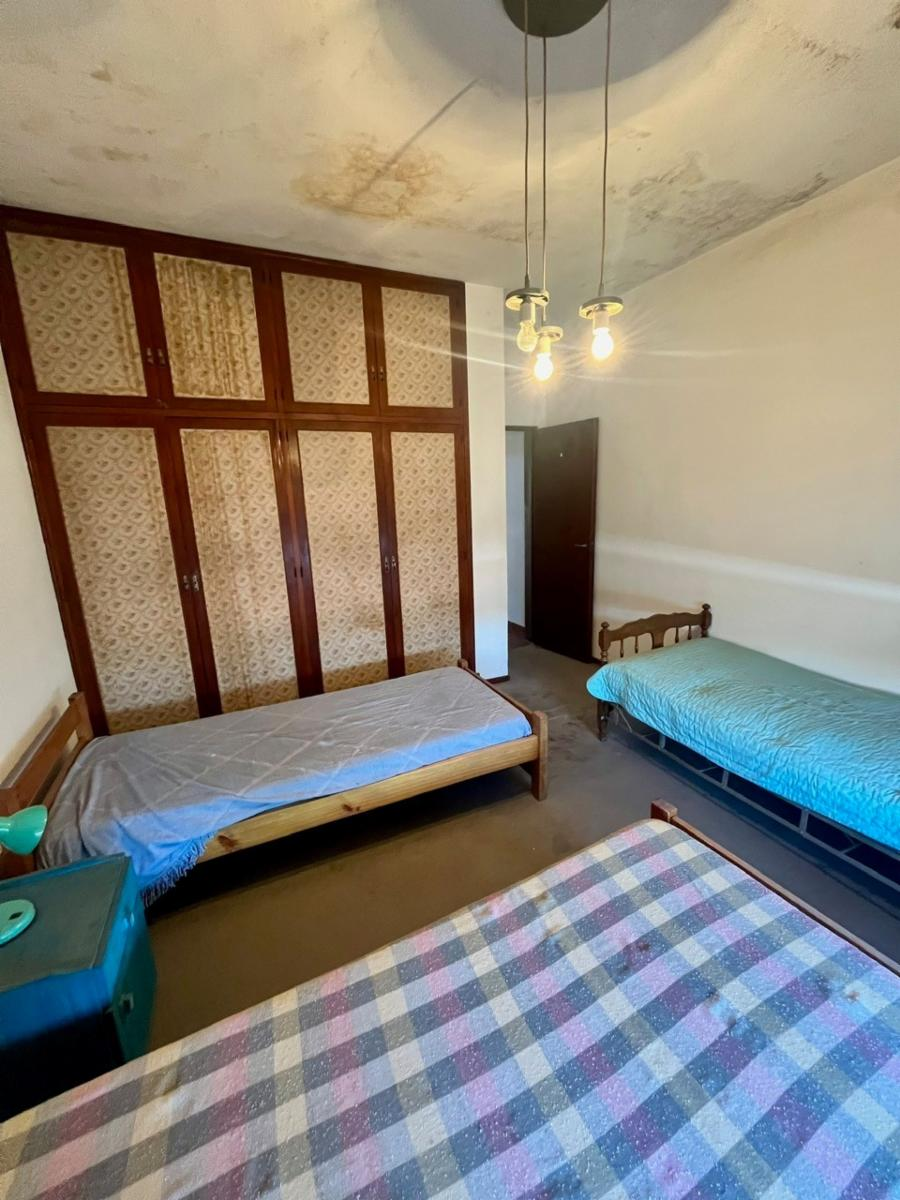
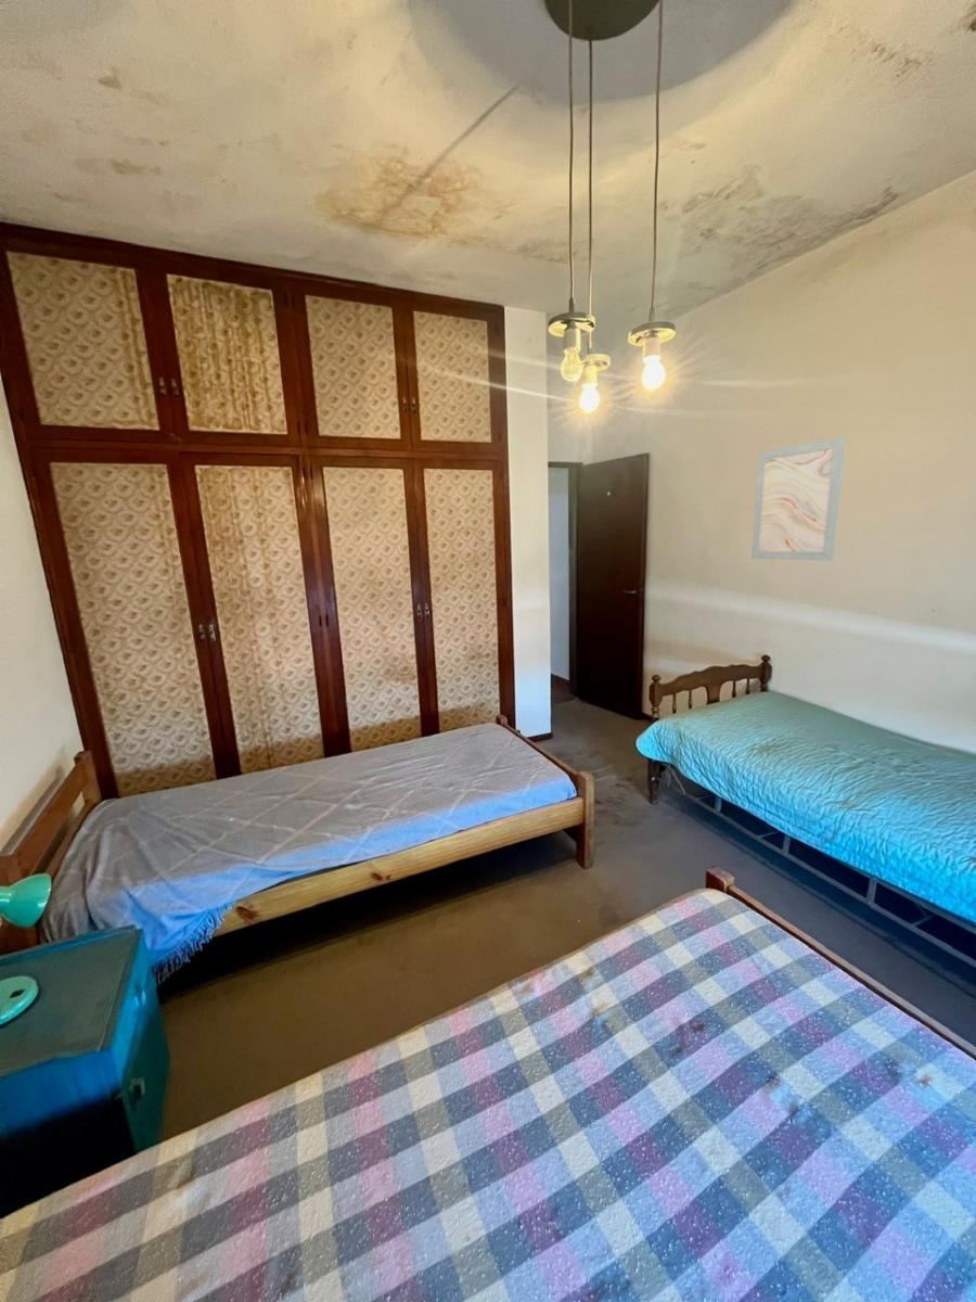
+ wall art (794, 503)
